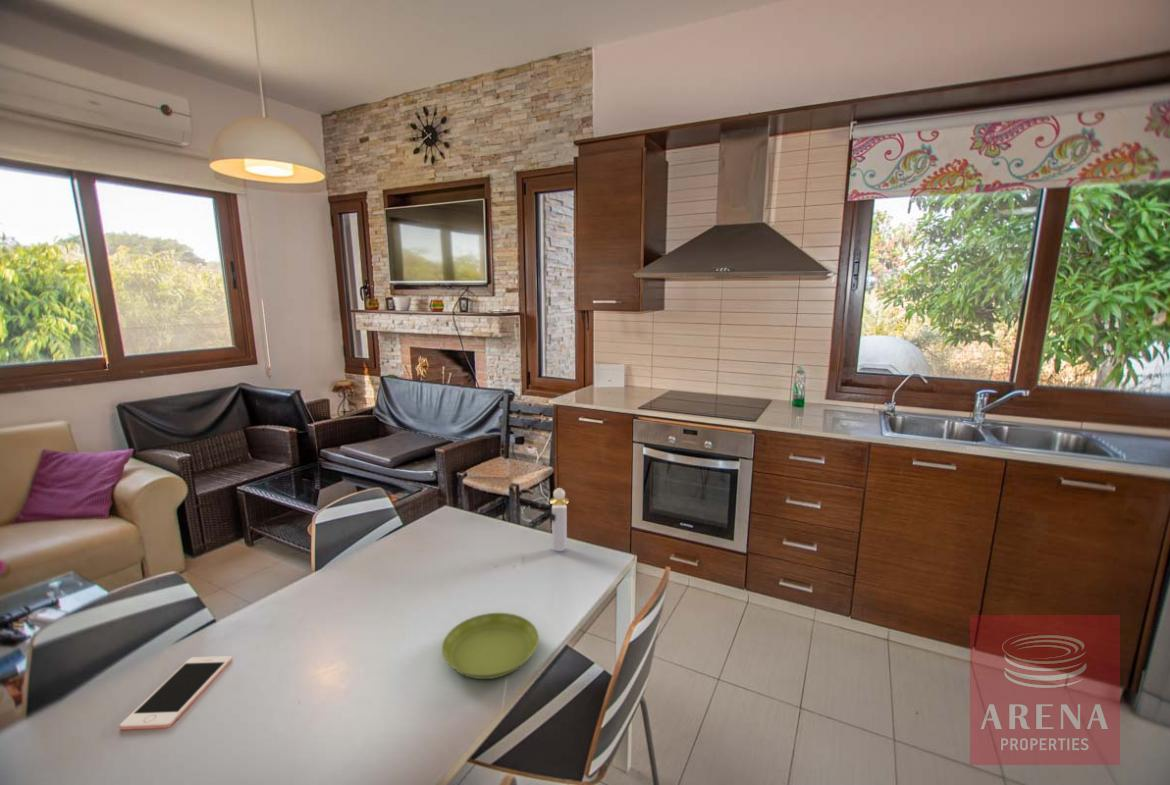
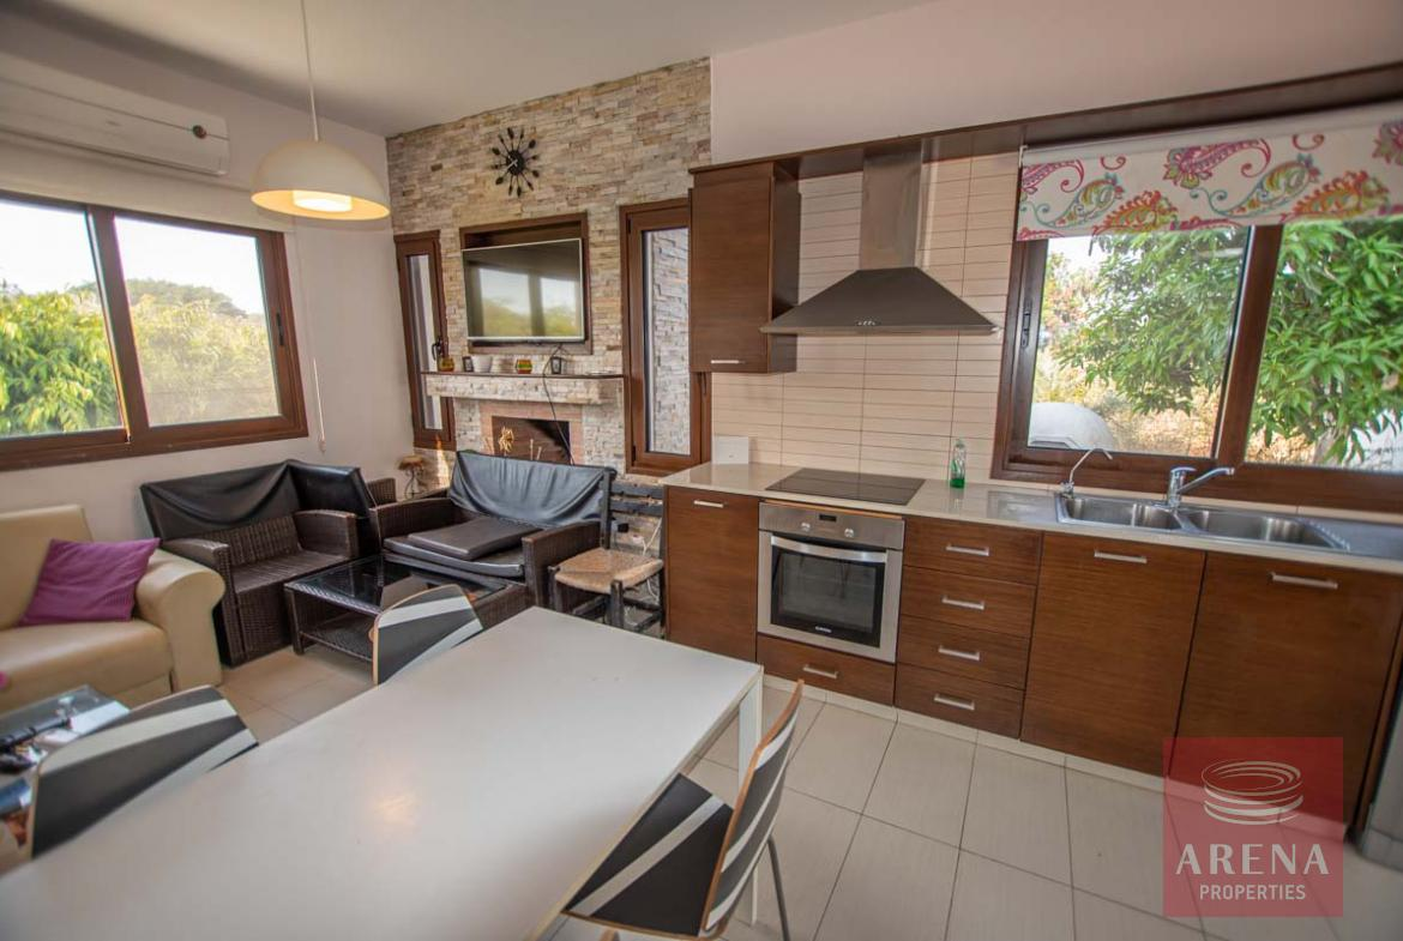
- cell phone (181, 689)
- saucer (491, 646)
- perfume bottle (559, 519)
